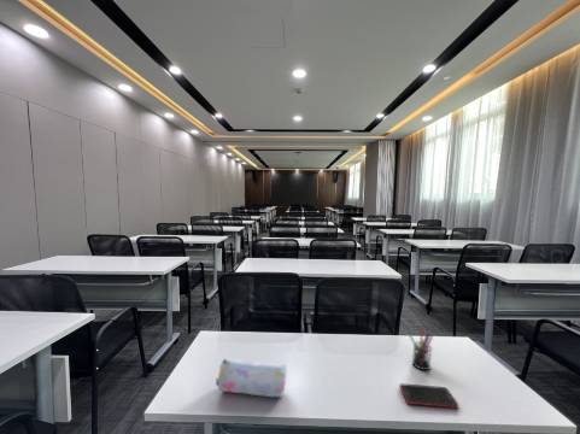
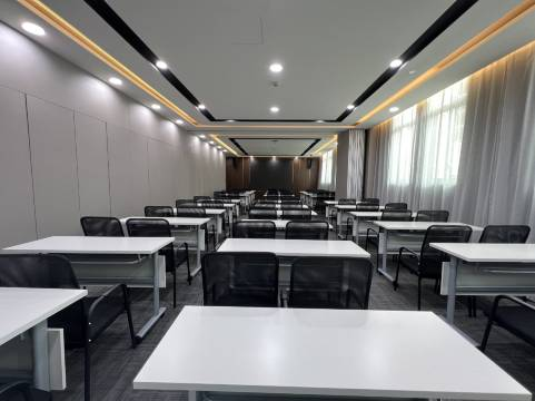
- pencil case (252, 375)
- cell phone (427, 395)
- pen holder (420, 347)
